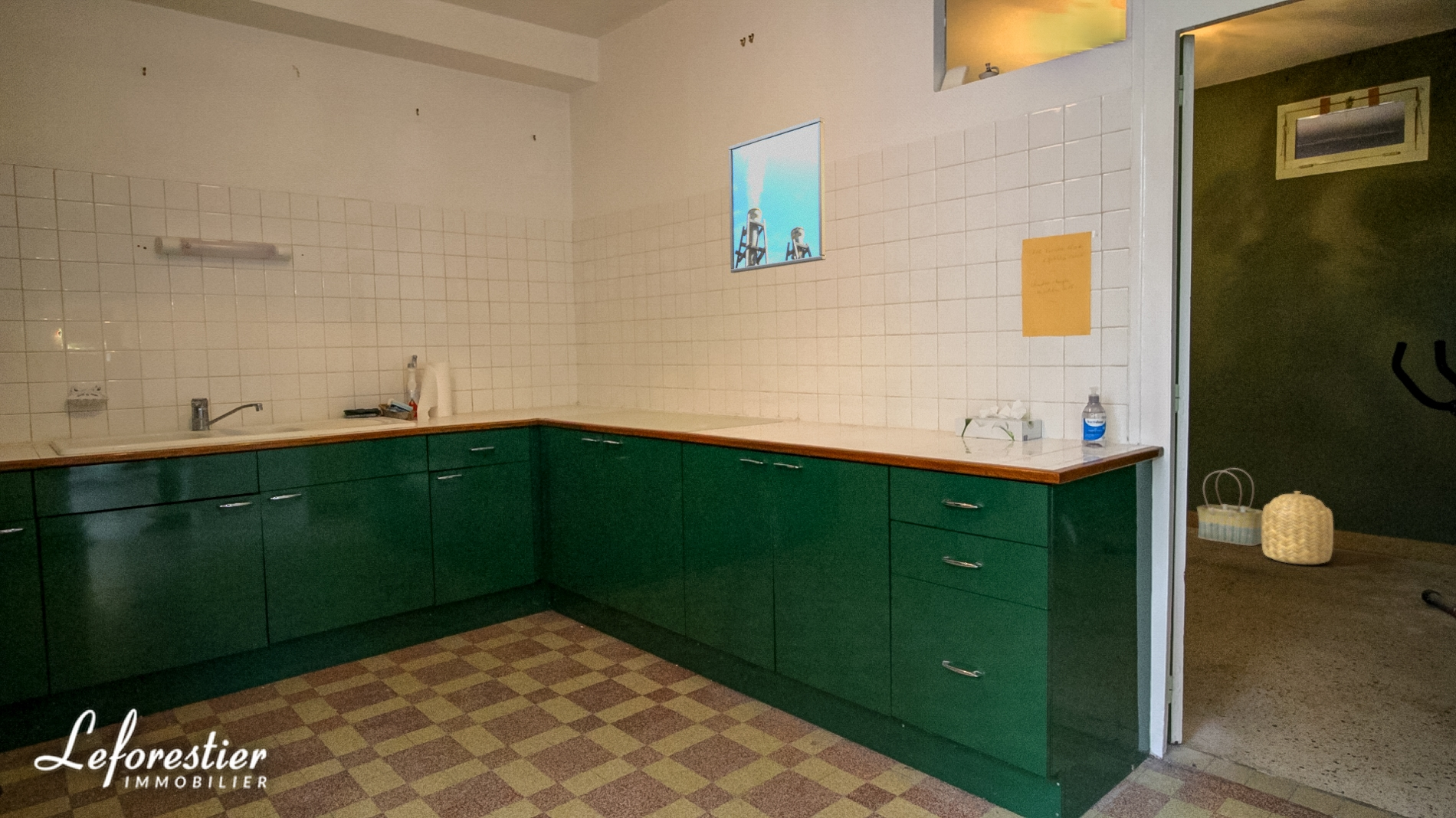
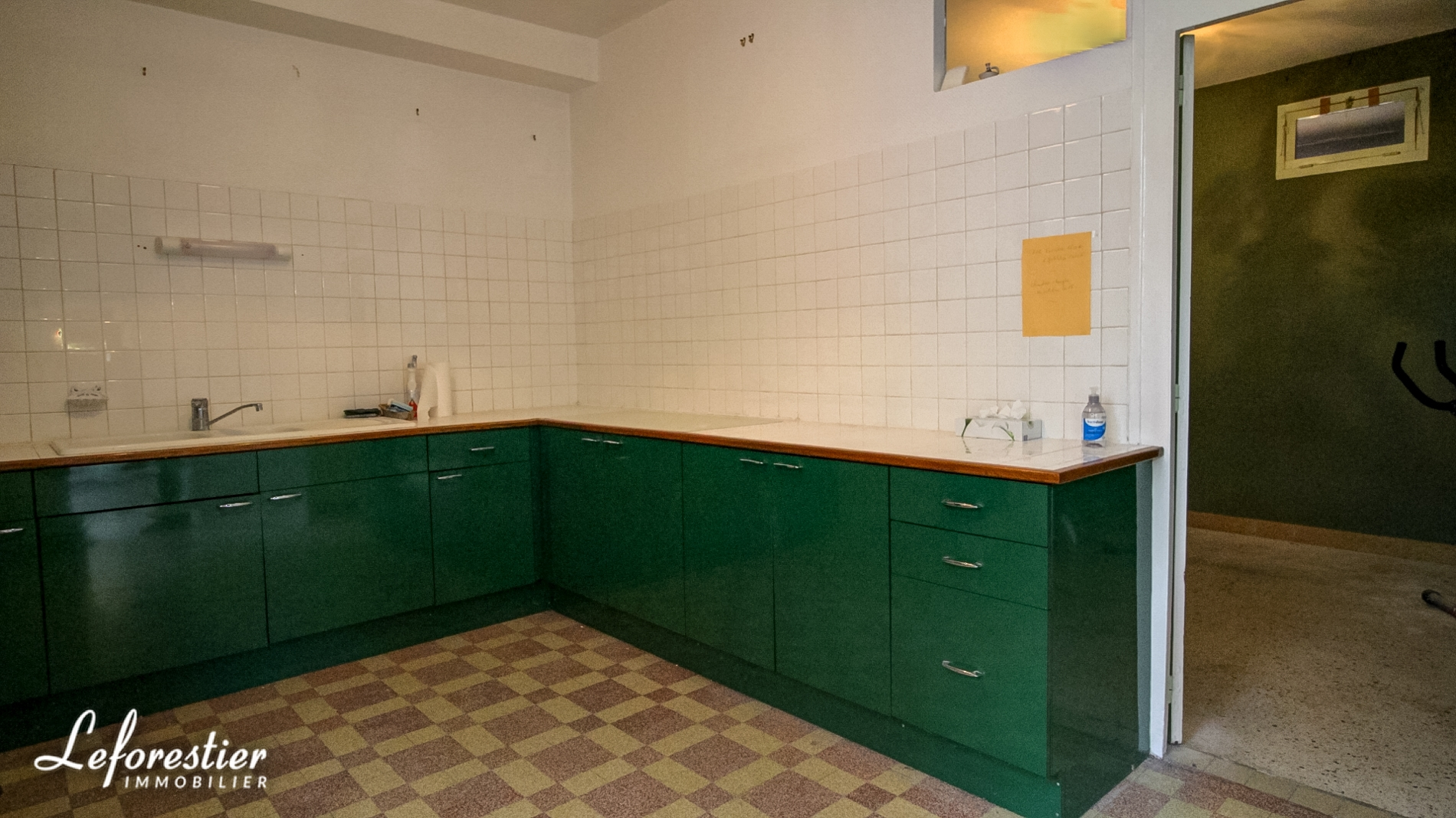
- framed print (774, 200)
- basket (1297, 525)
- basket (1229, 505)
